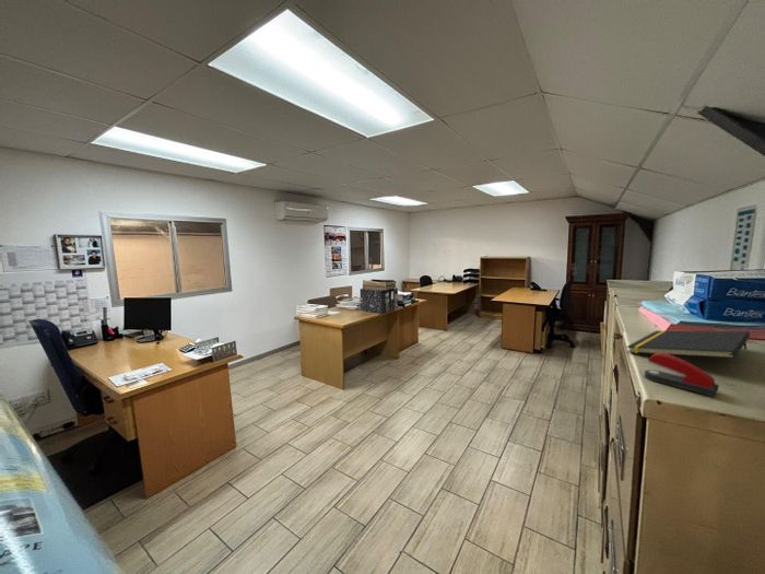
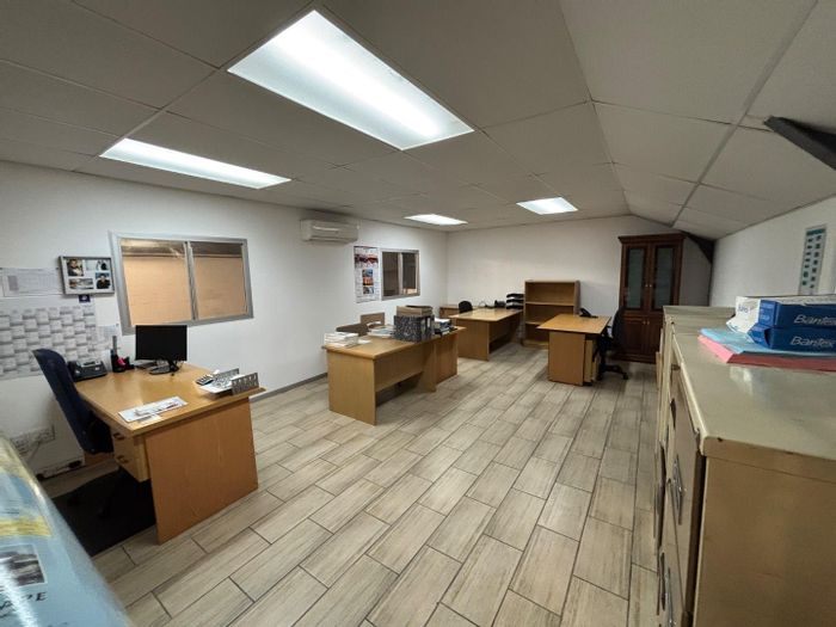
- stapler (679, 371)
- notepad (687, 341)
